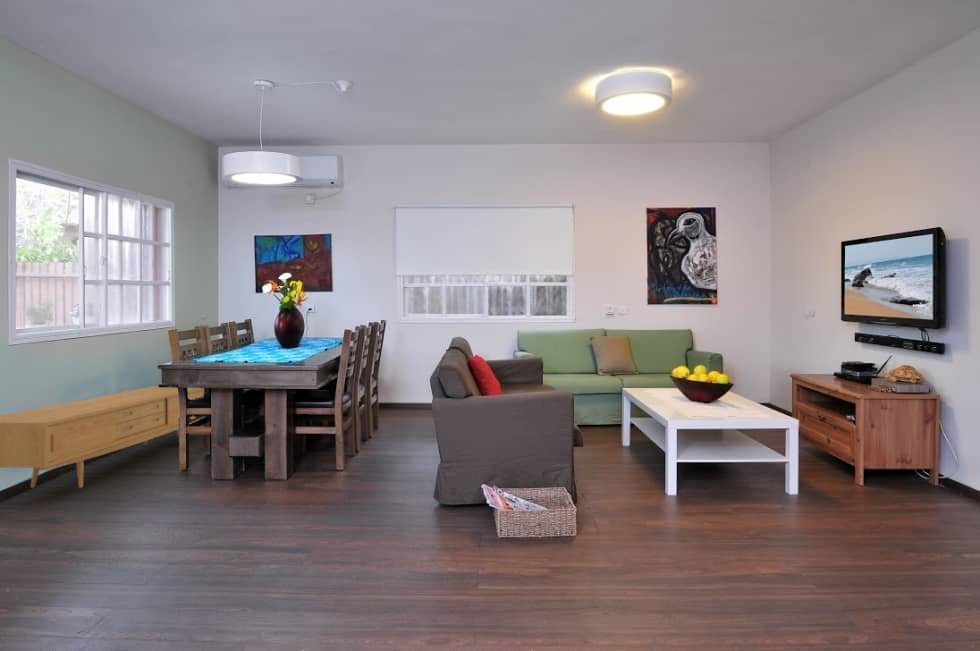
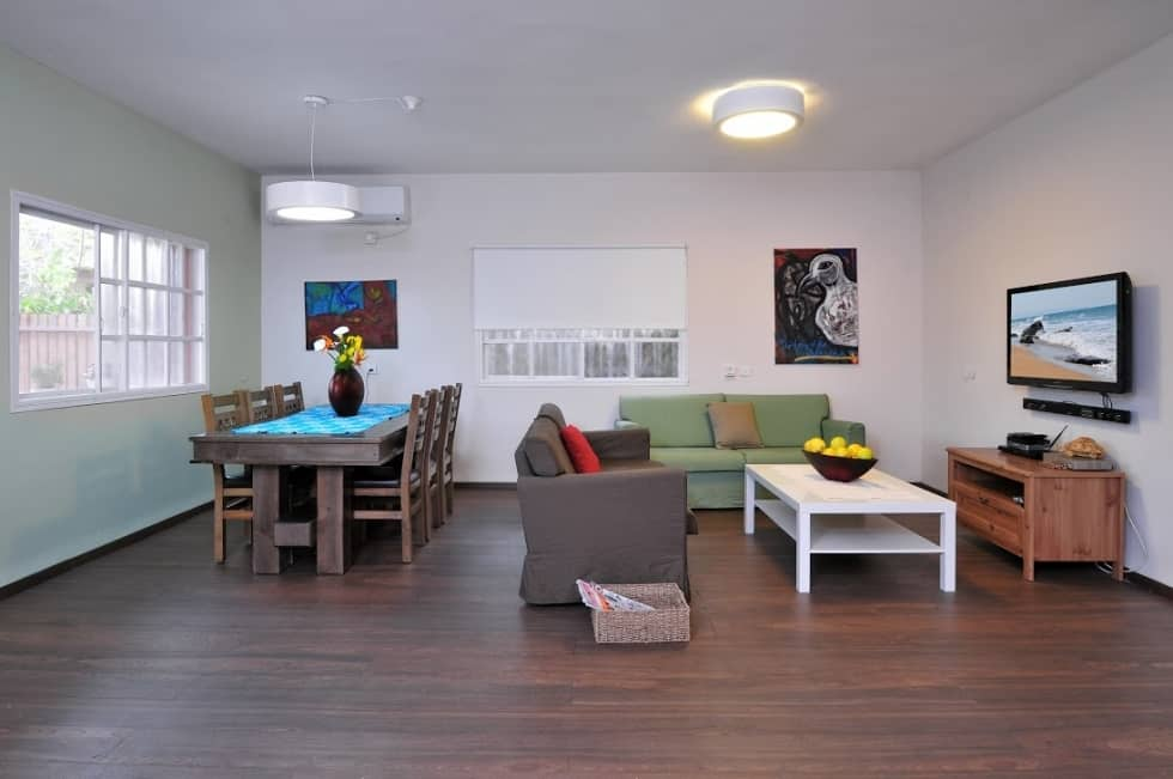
- sideboard (113, 432)
